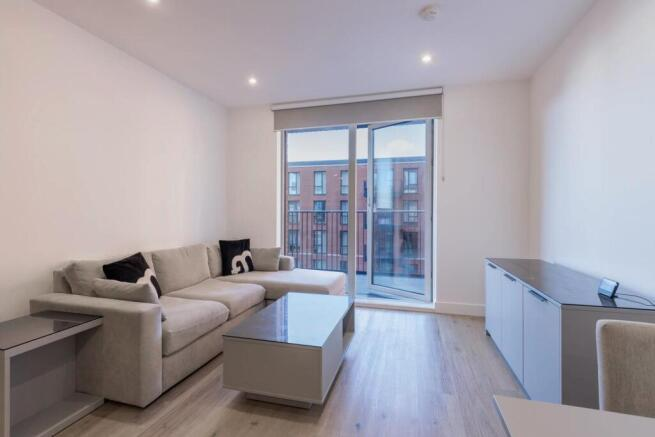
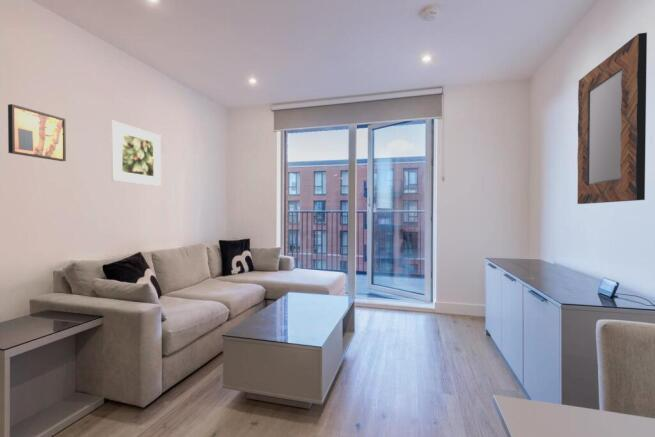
+ home mirror (606, 131)
+ wall art (38, 134)
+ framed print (138, 156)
